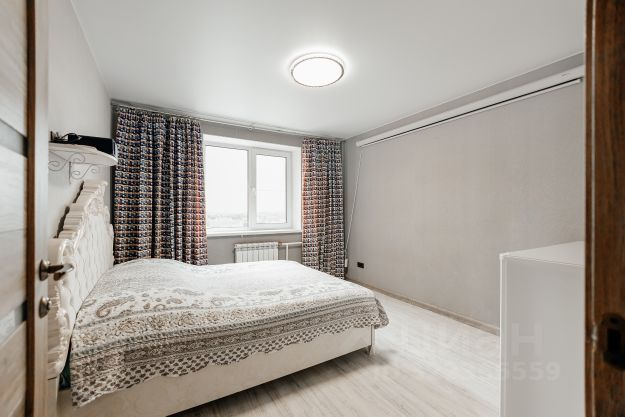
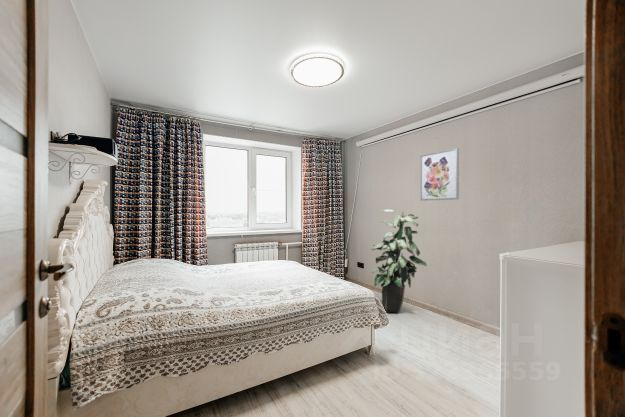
+ wall art (438, 176)
+ indoor plant (394, 259)
